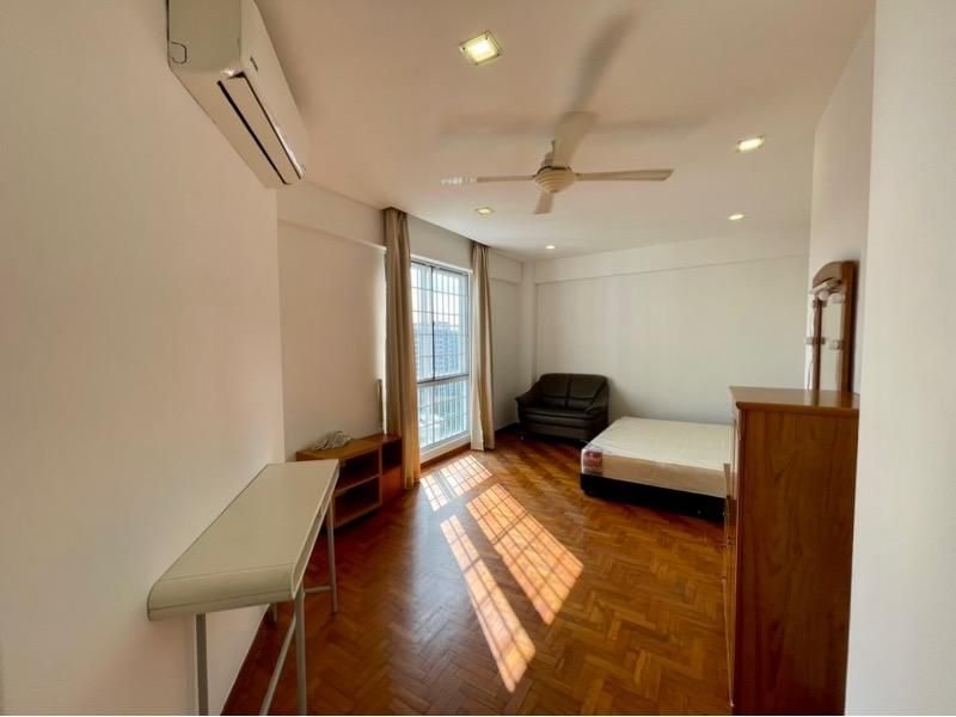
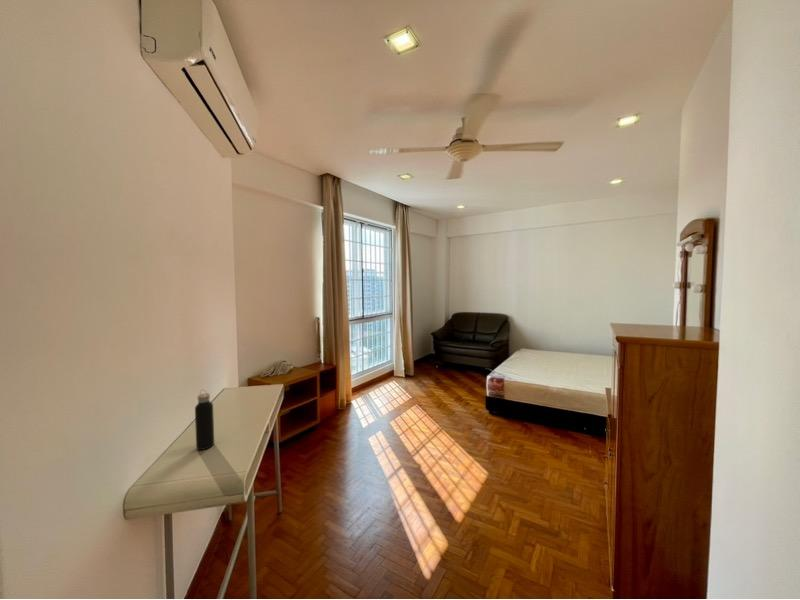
+ water bottle (204, 418)
